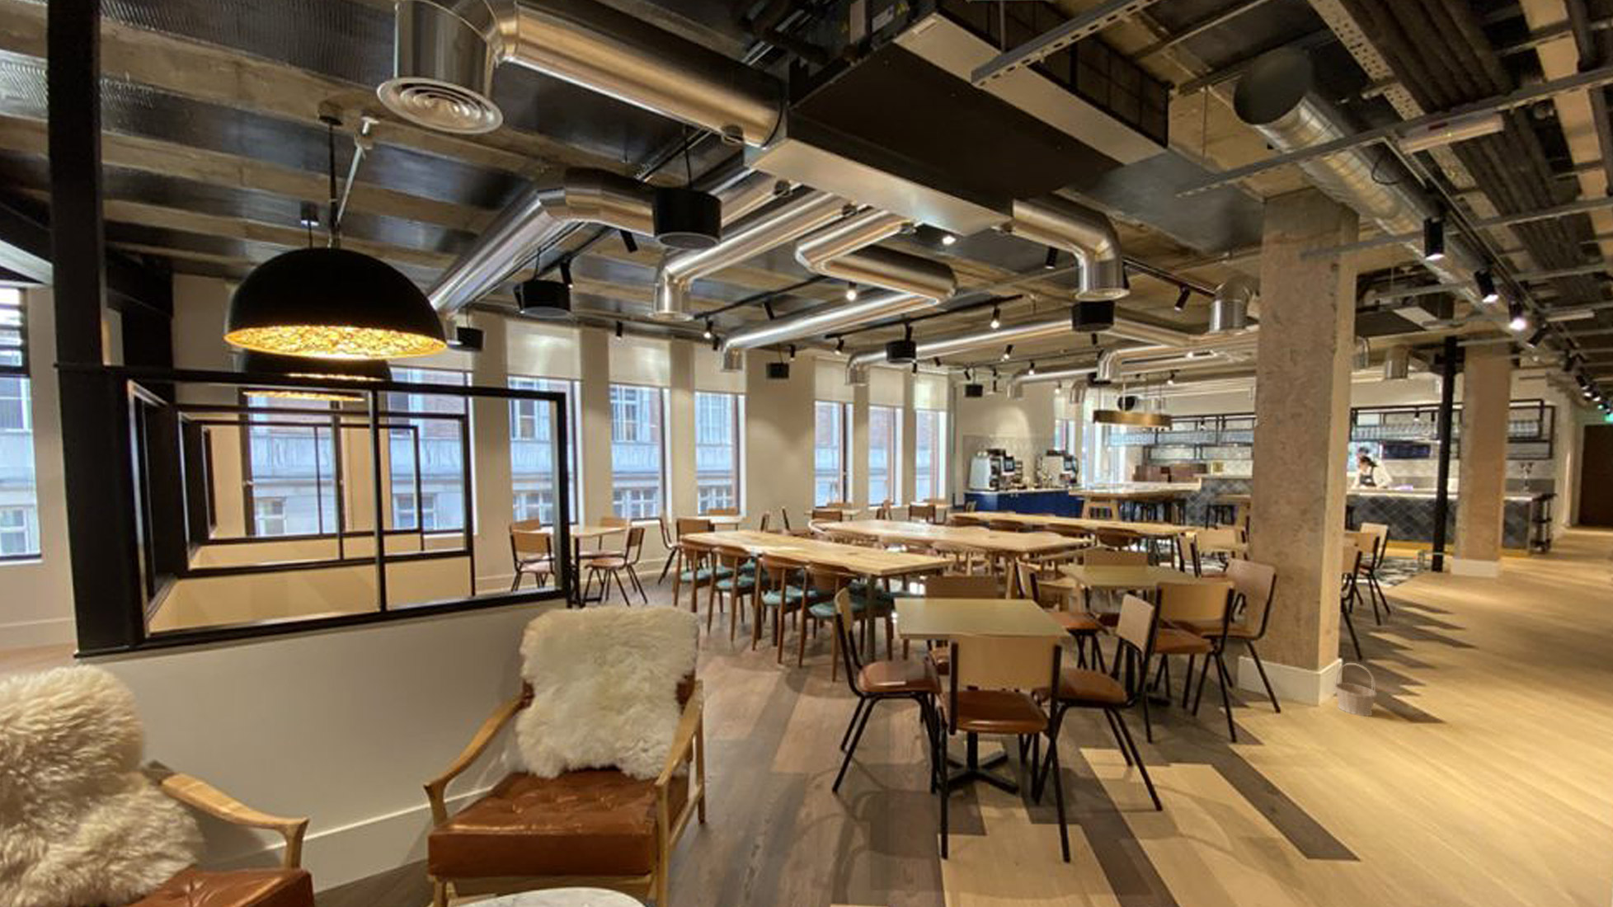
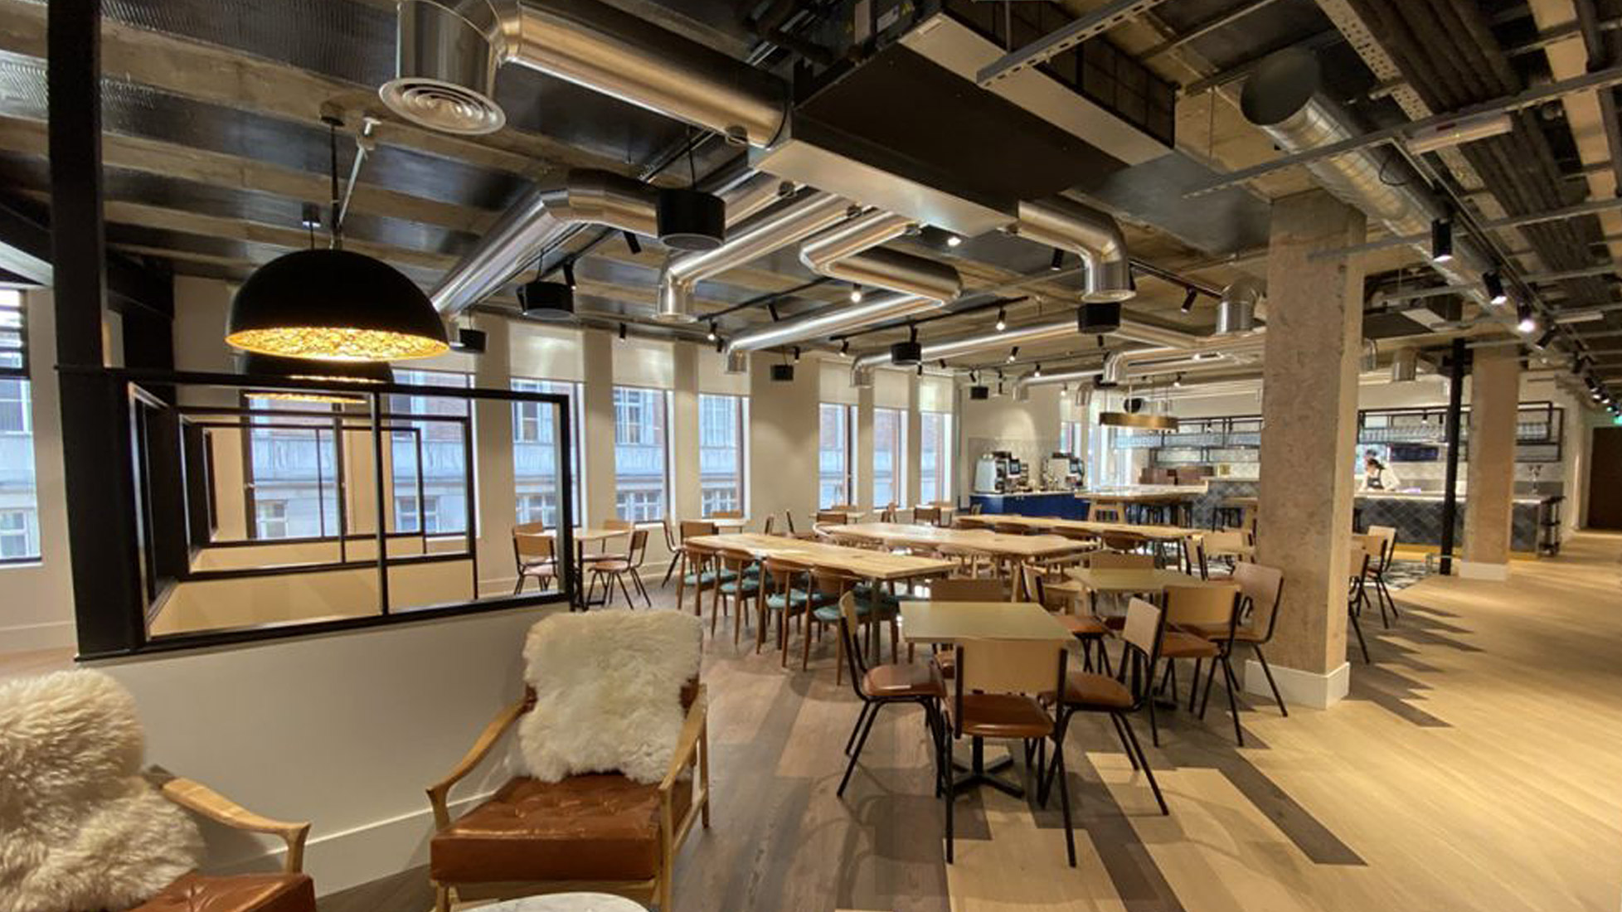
- basket (1355, 686)
